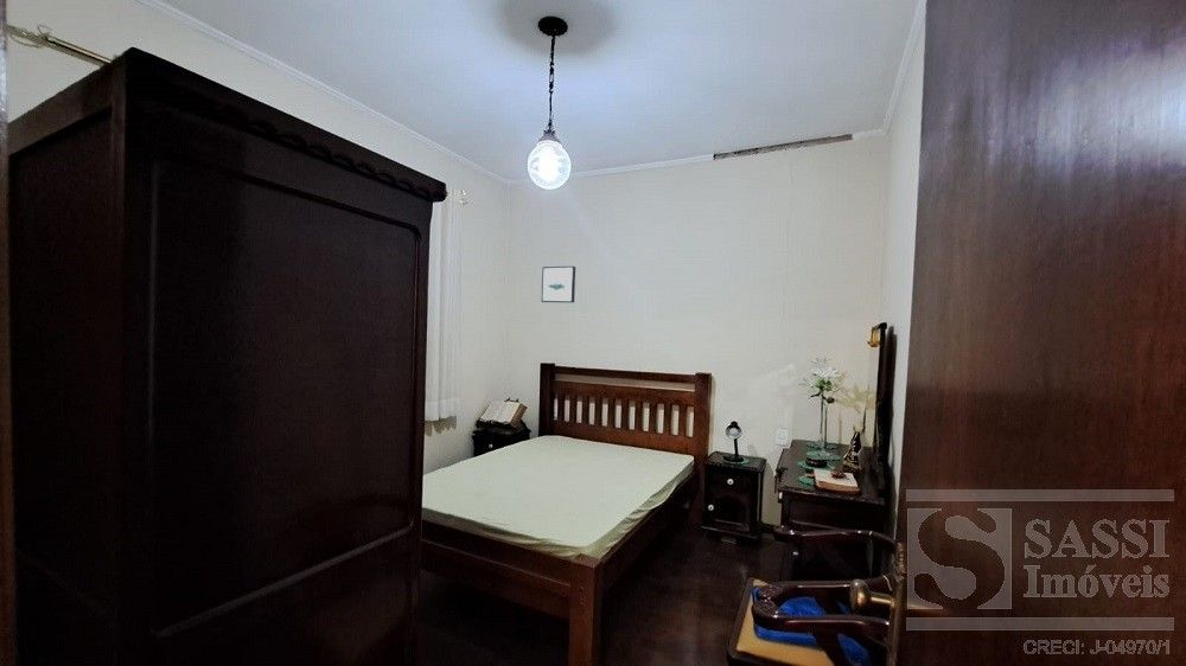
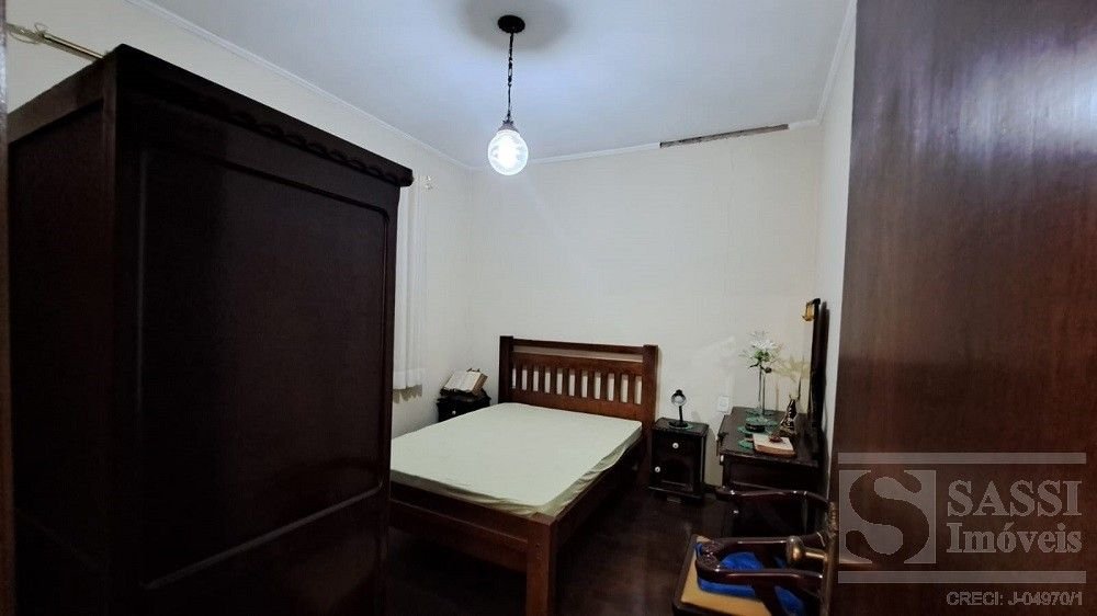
- wall art (557, 284)
